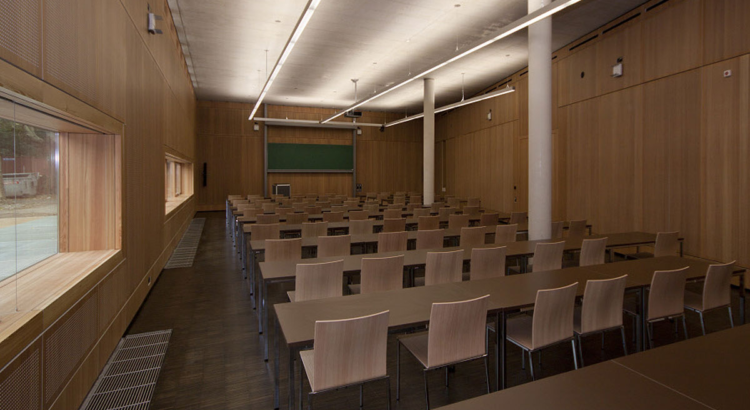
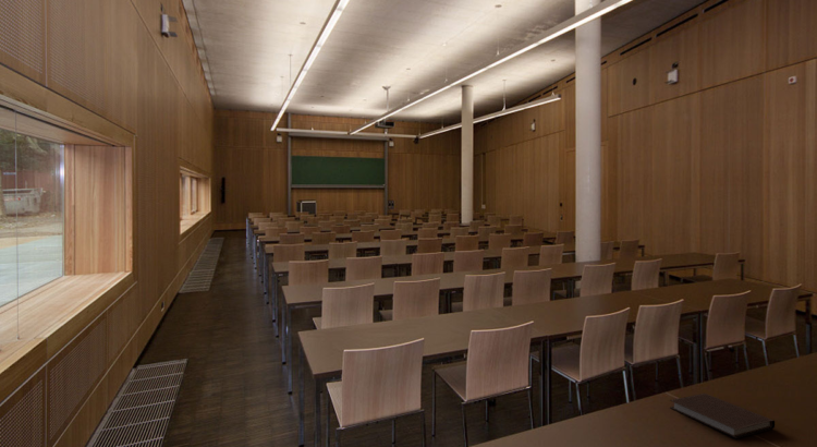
+ notebook (719, 413)
